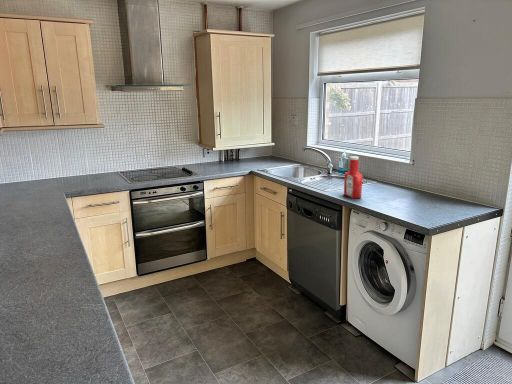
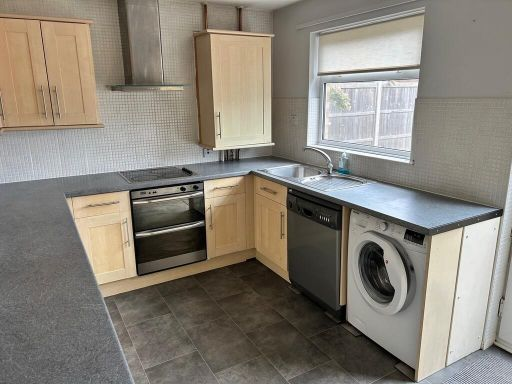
- soap bottle (353, 176)
